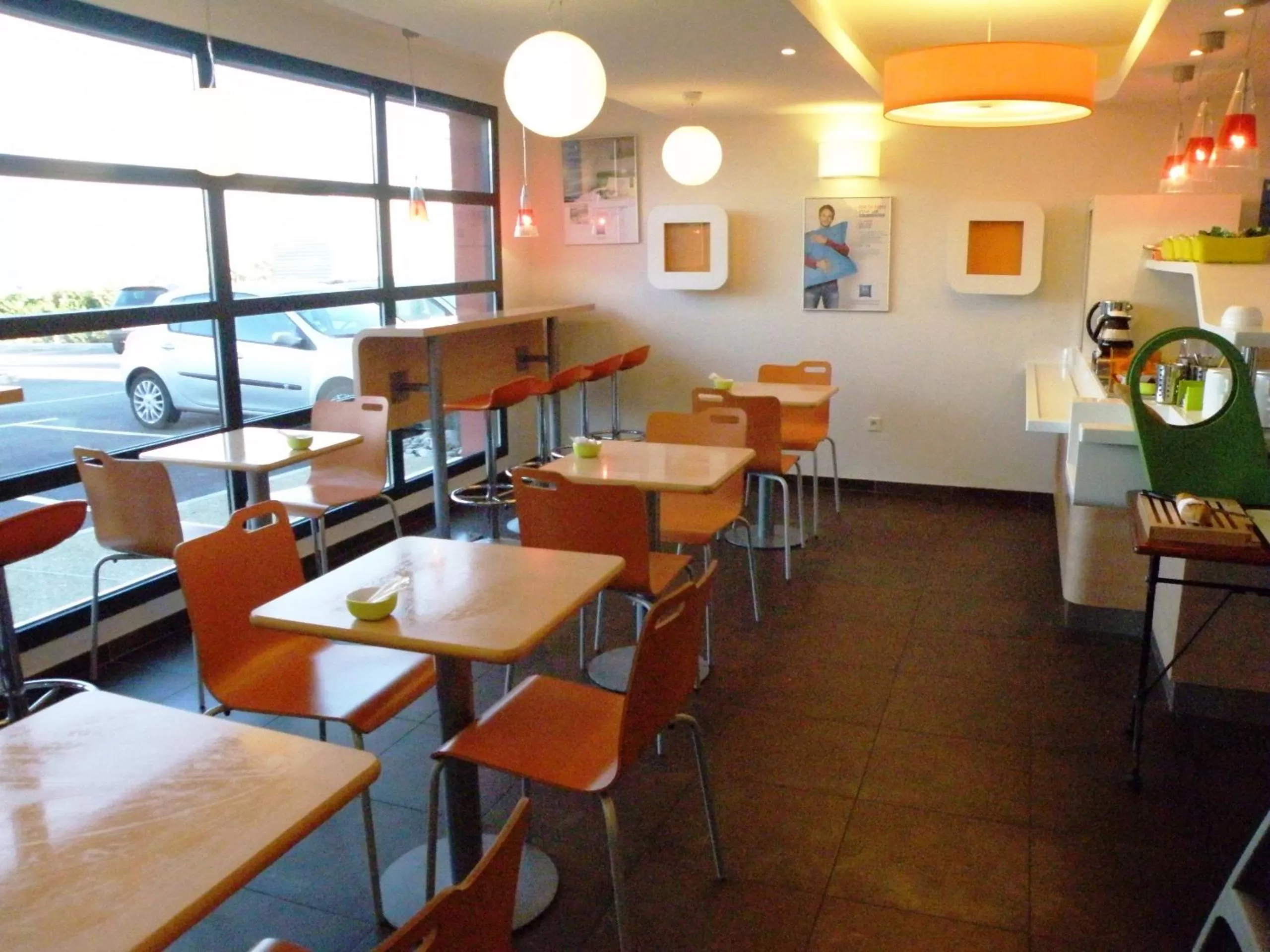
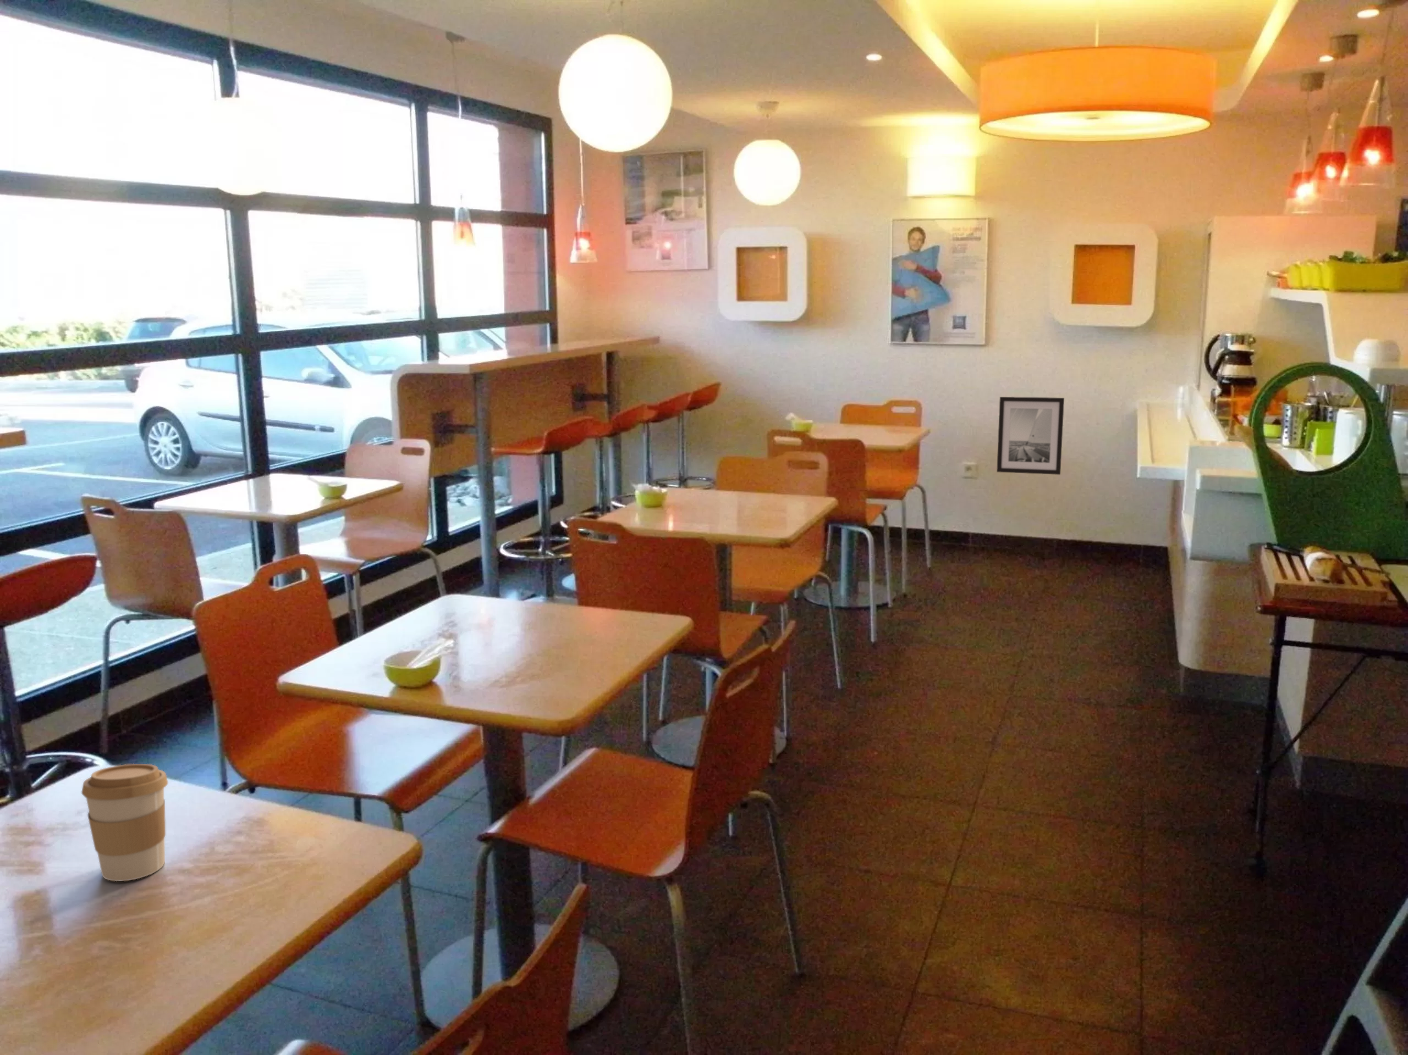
+ wall art (1030, 436)
+ coffee cup (129, 818)
